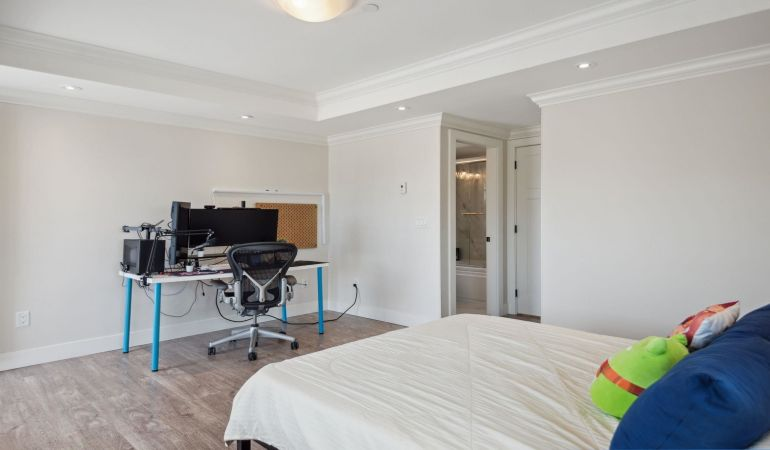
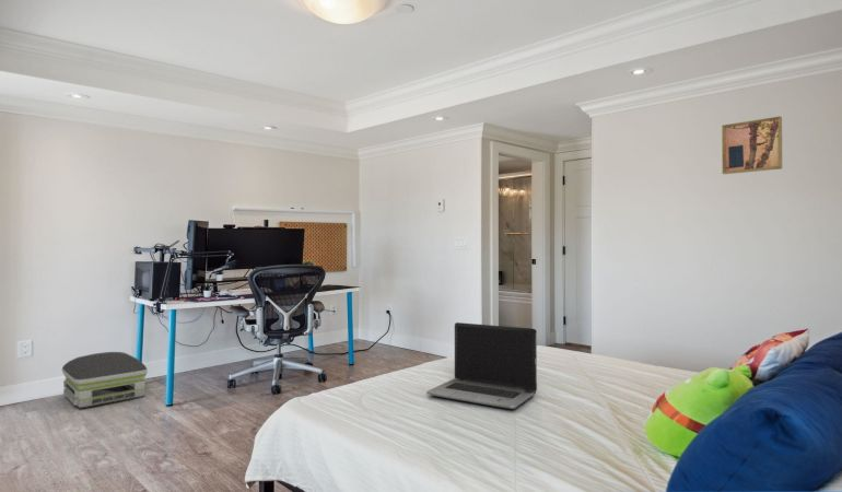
+ air purifier (104, 374)
+ laptop computer (481, 362)
+ wall art (751, 145)
